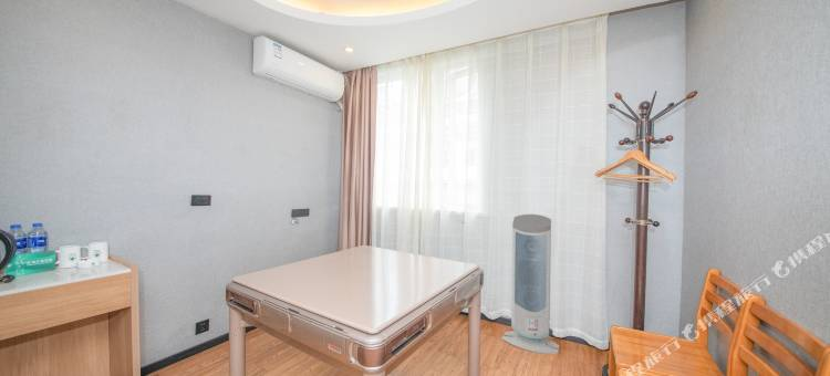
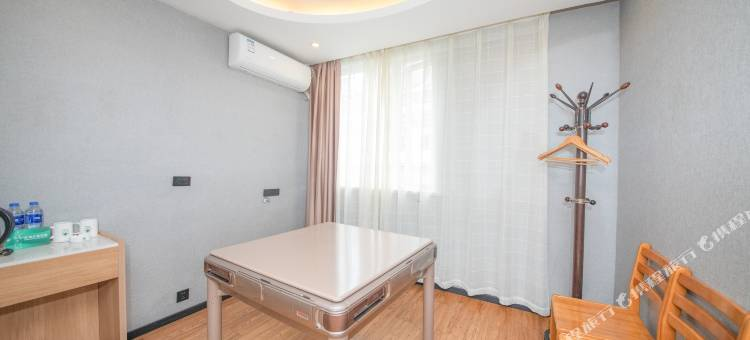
- air purifier (530, 279)
